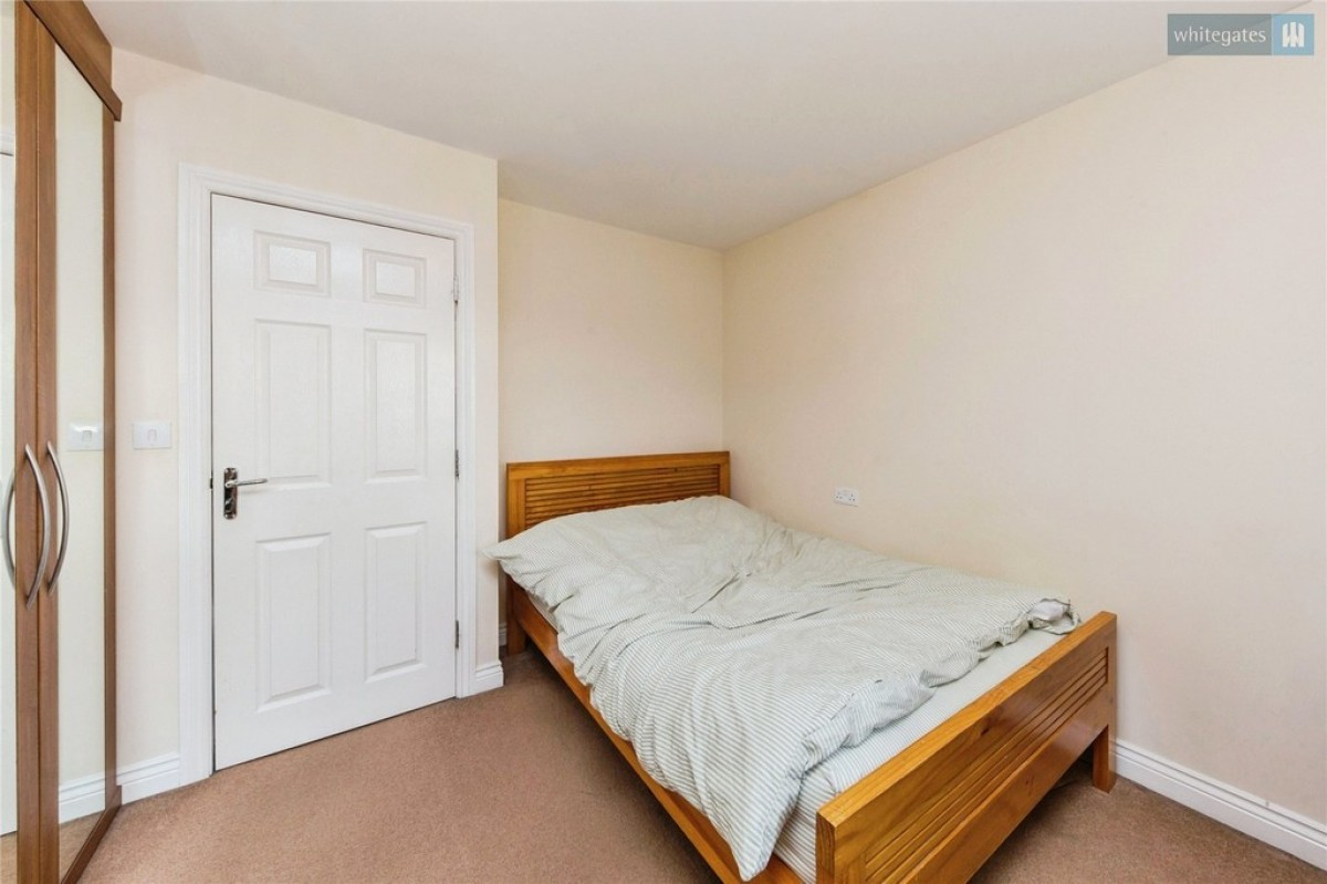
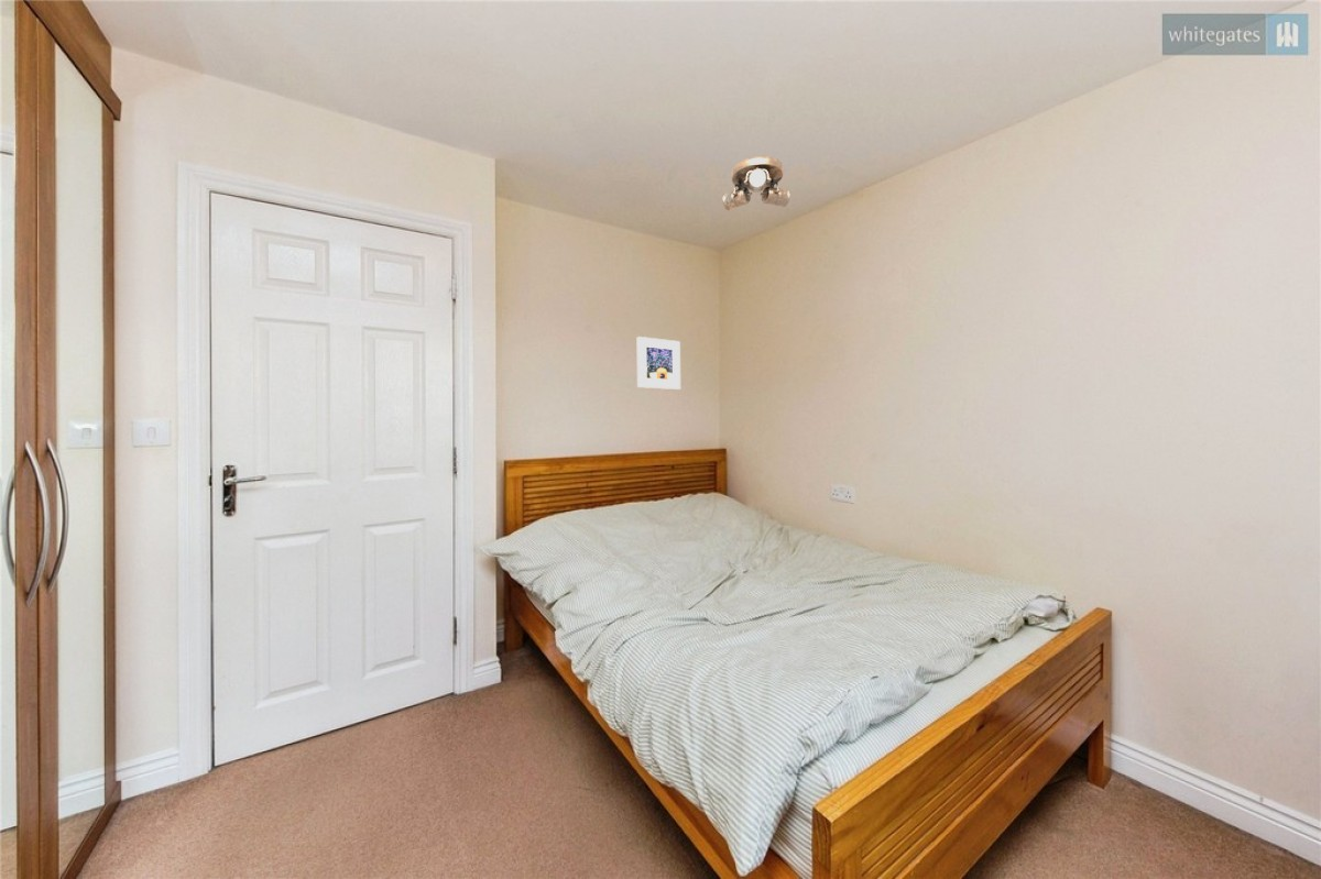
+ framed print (658, 363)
+ ceiling light (755, 185)
